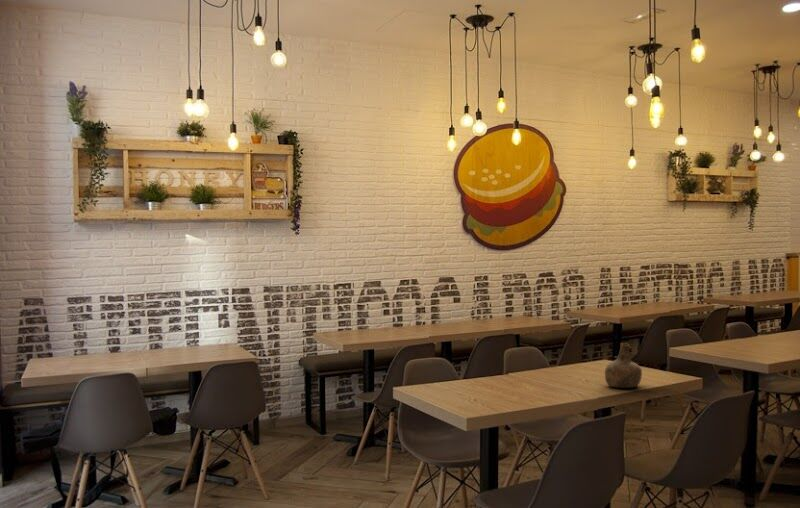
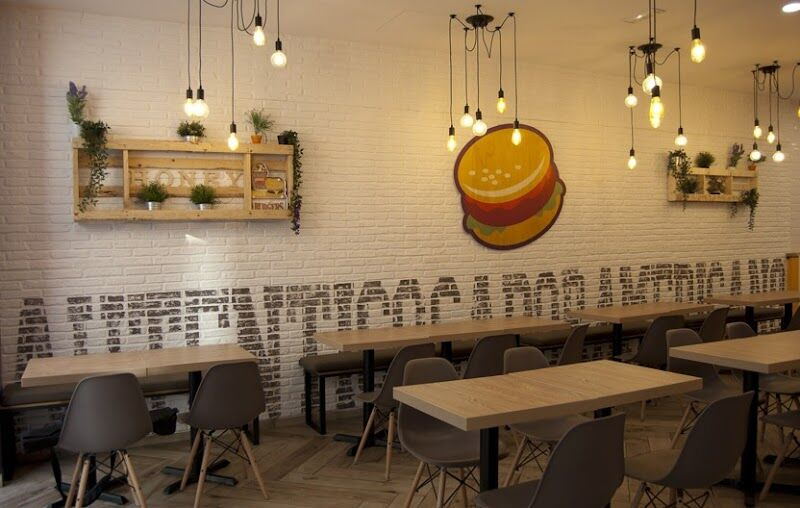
- bottle (623, 364)
